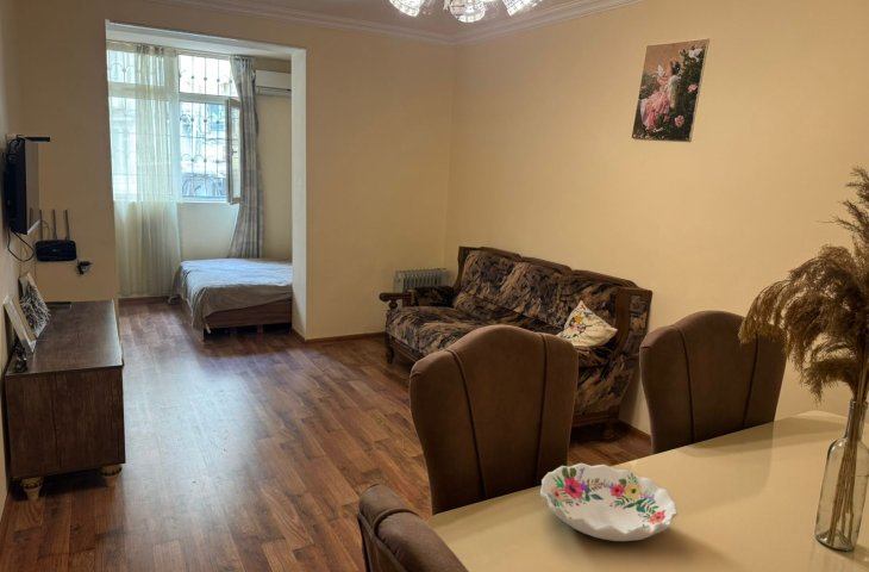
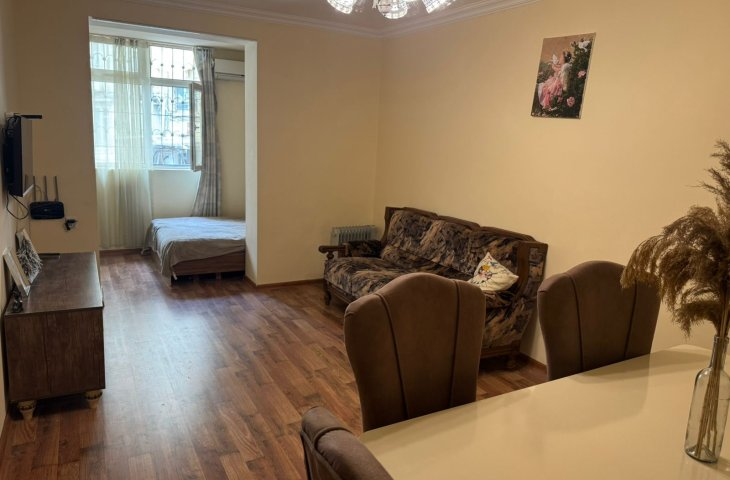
- decorative bowl (605, 506)
